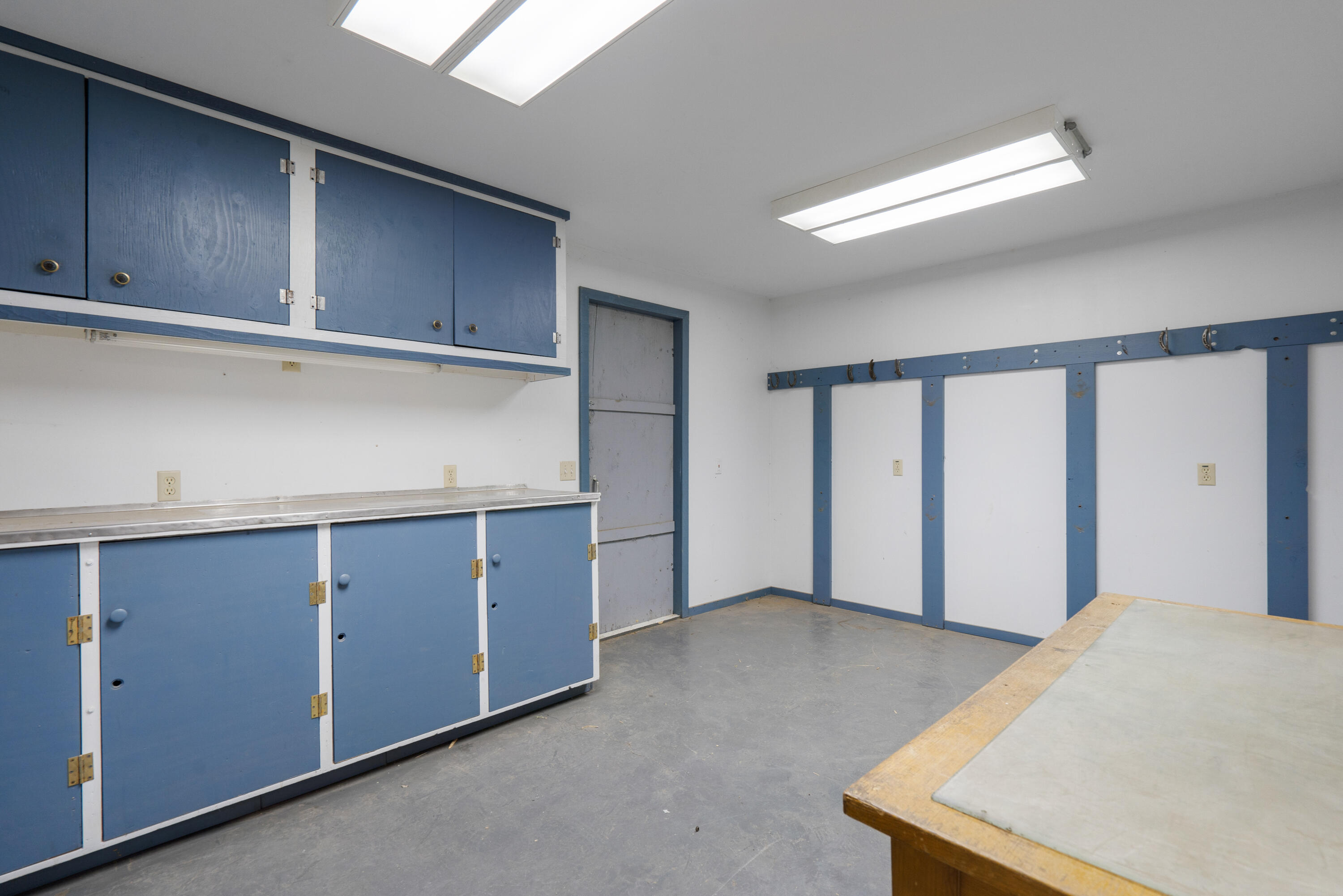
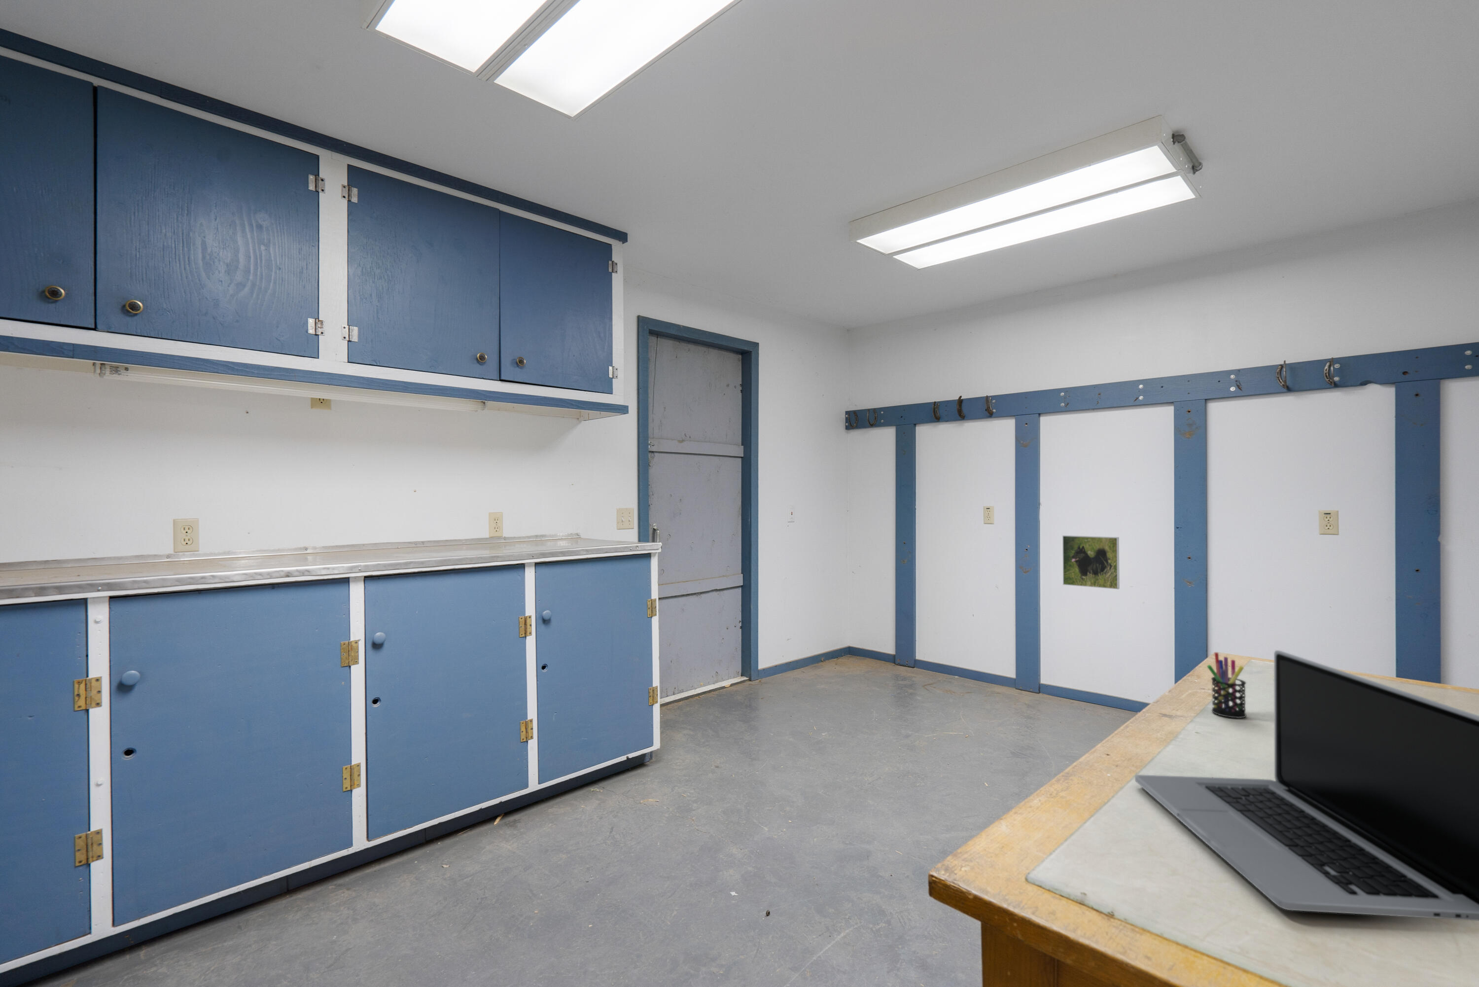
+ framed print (1090, 562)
+ laptop (1280, 759)
+ pen holder (1224, 684)
